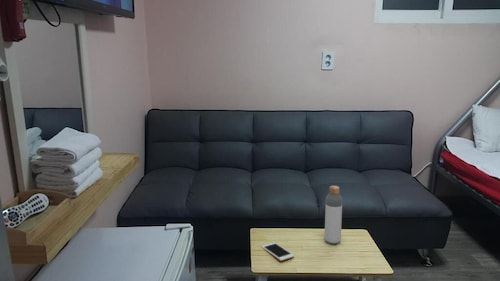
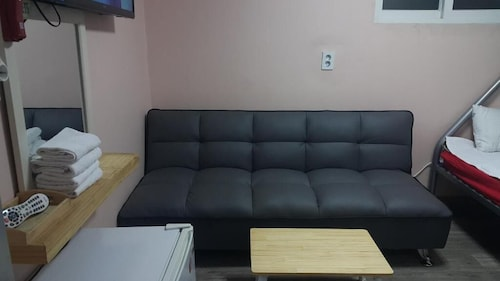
- cell phone (277, 251)
- bottle (333, 214)
